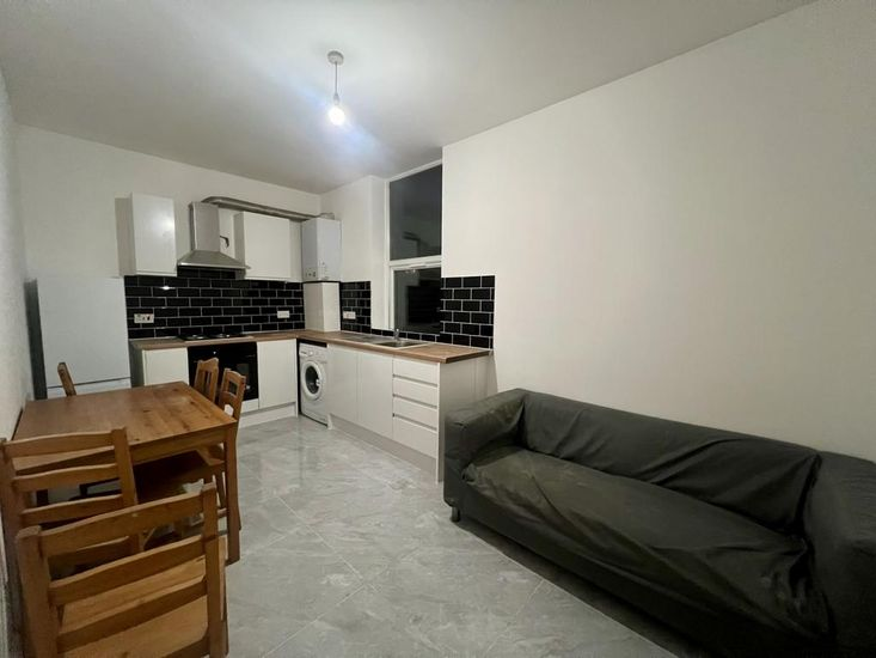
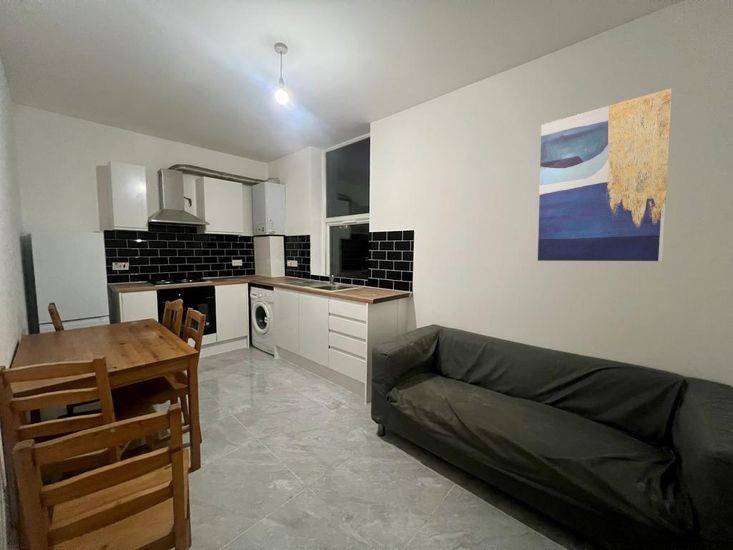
+ wall art (596, 186)
